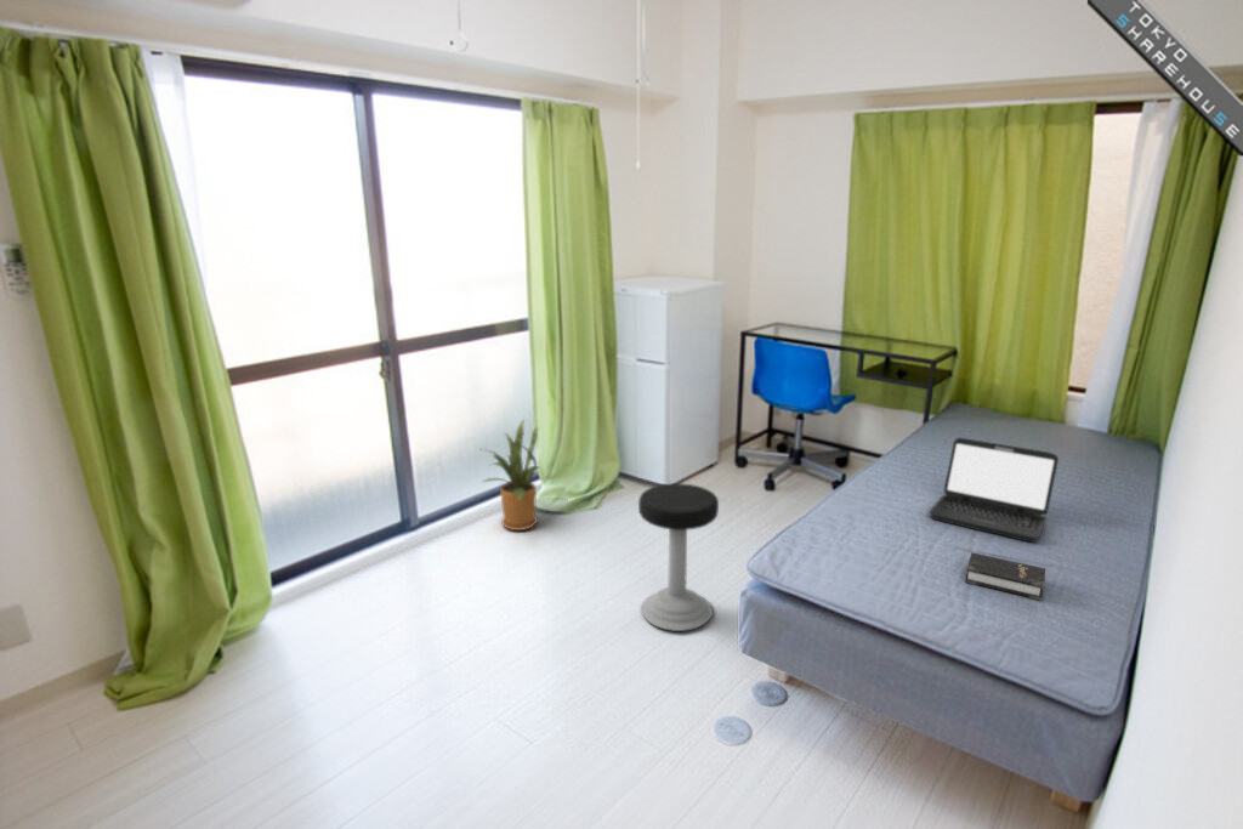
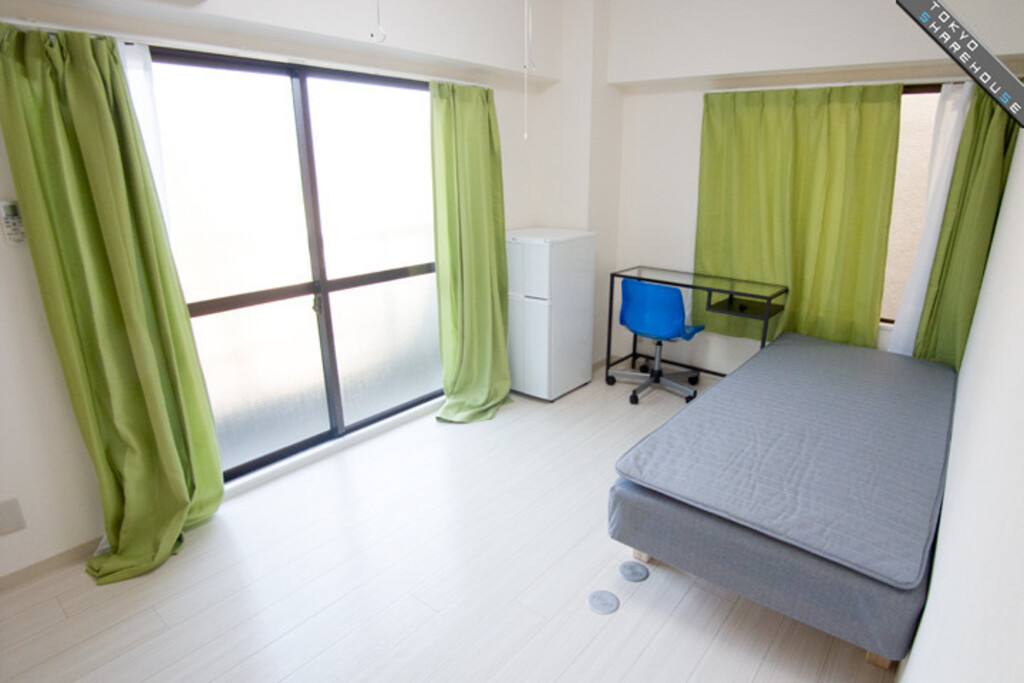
- house plant (511, 476)
- stool (677, 555)
- hardback book (1005, 574)
- laptop (993, 486)
